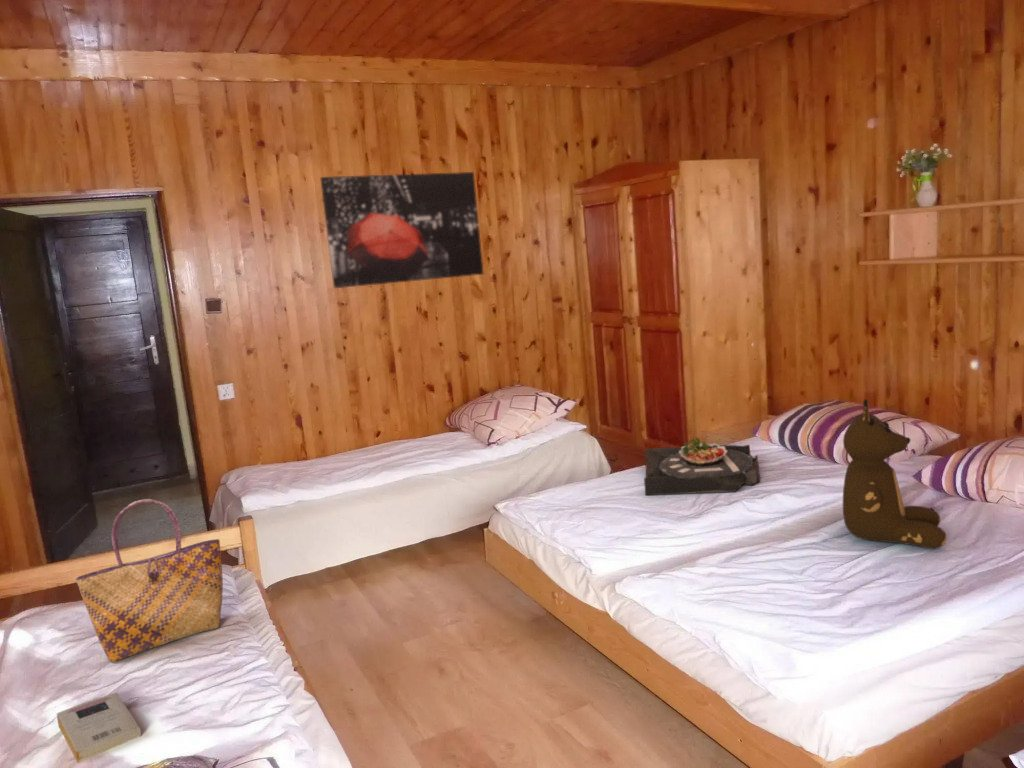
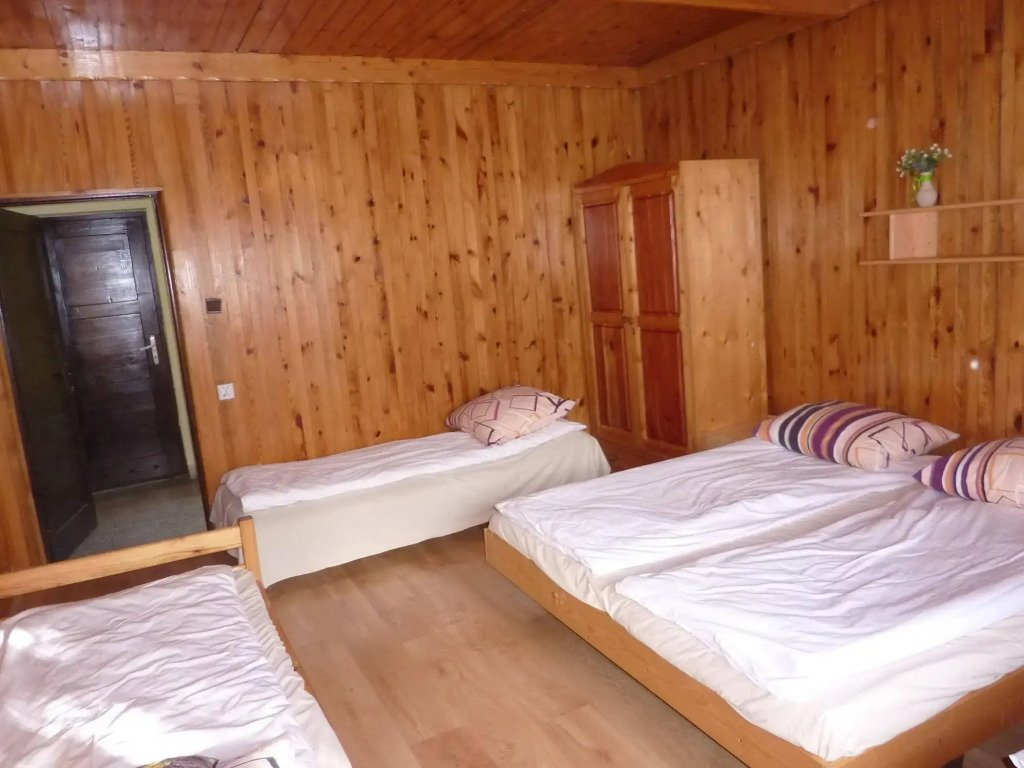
- tote bag (153, 571)
- teddy bear (890, 470)
- wall art (405, 228)
- book (98, 724)
- serving tray (699, 457)
